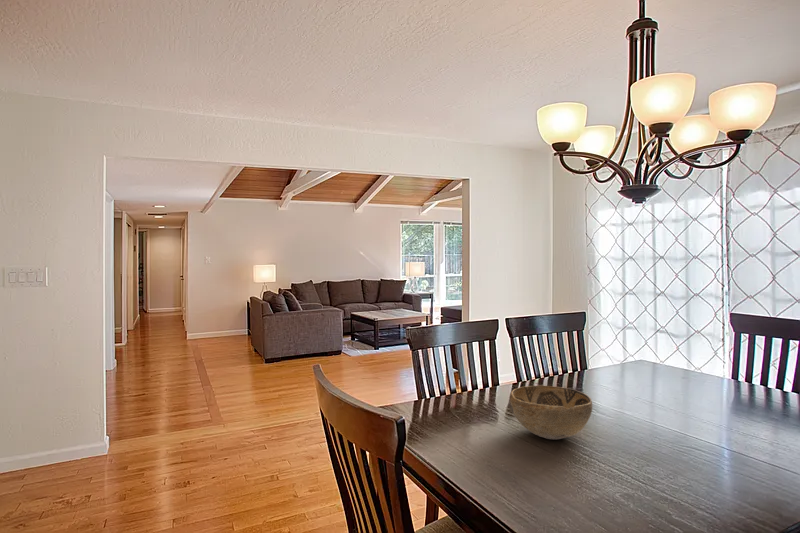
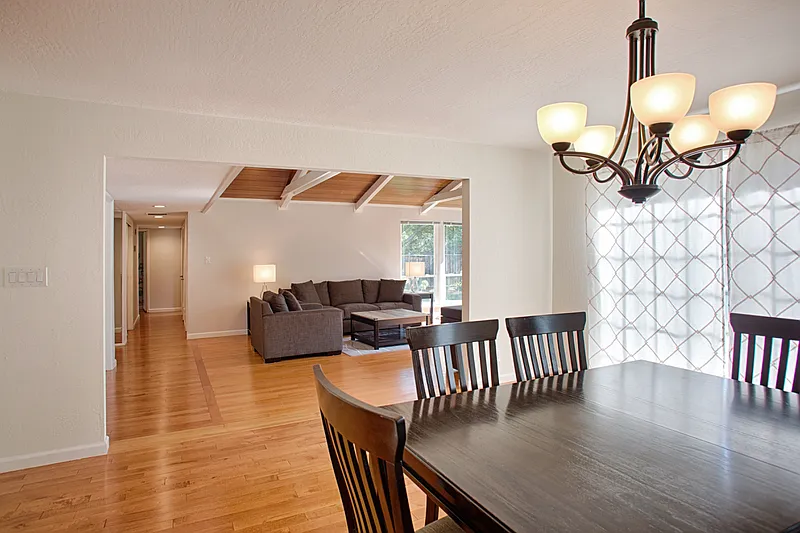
- decorative bowl (549, 414)
